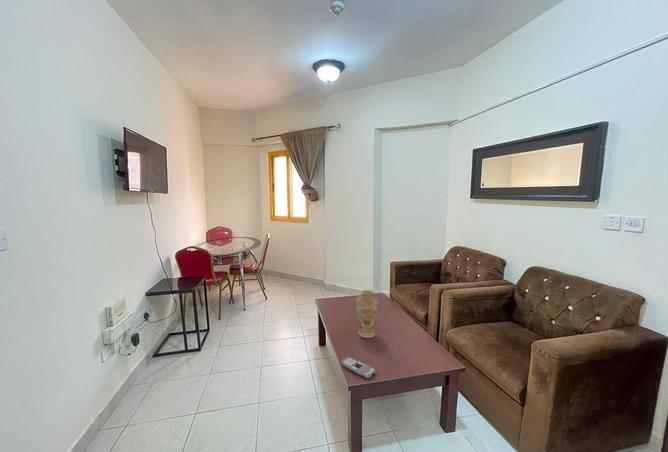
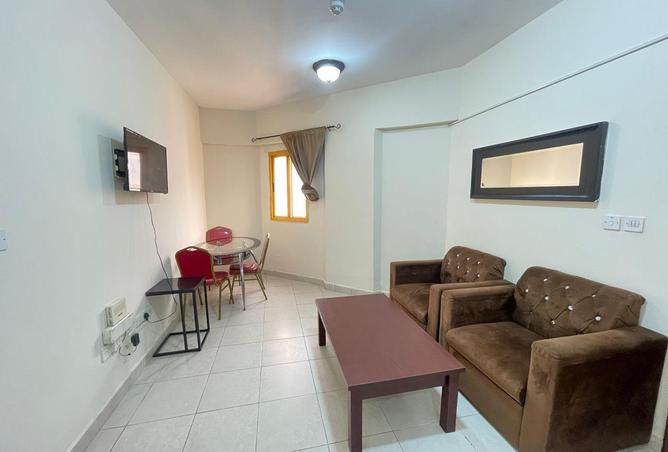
- vase (367, 312)
- remote control (357, 367)
